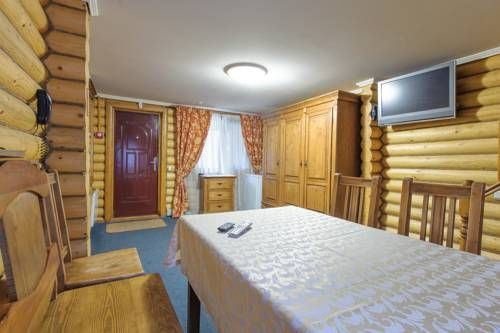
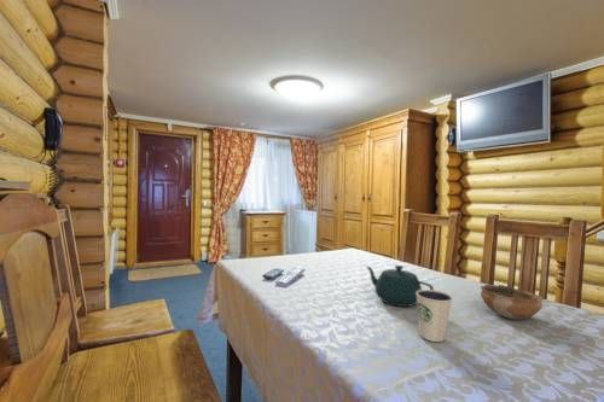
+ bowl (510, 302)
+ dixie cup (432, 315)
+ teapot (396, 282)
